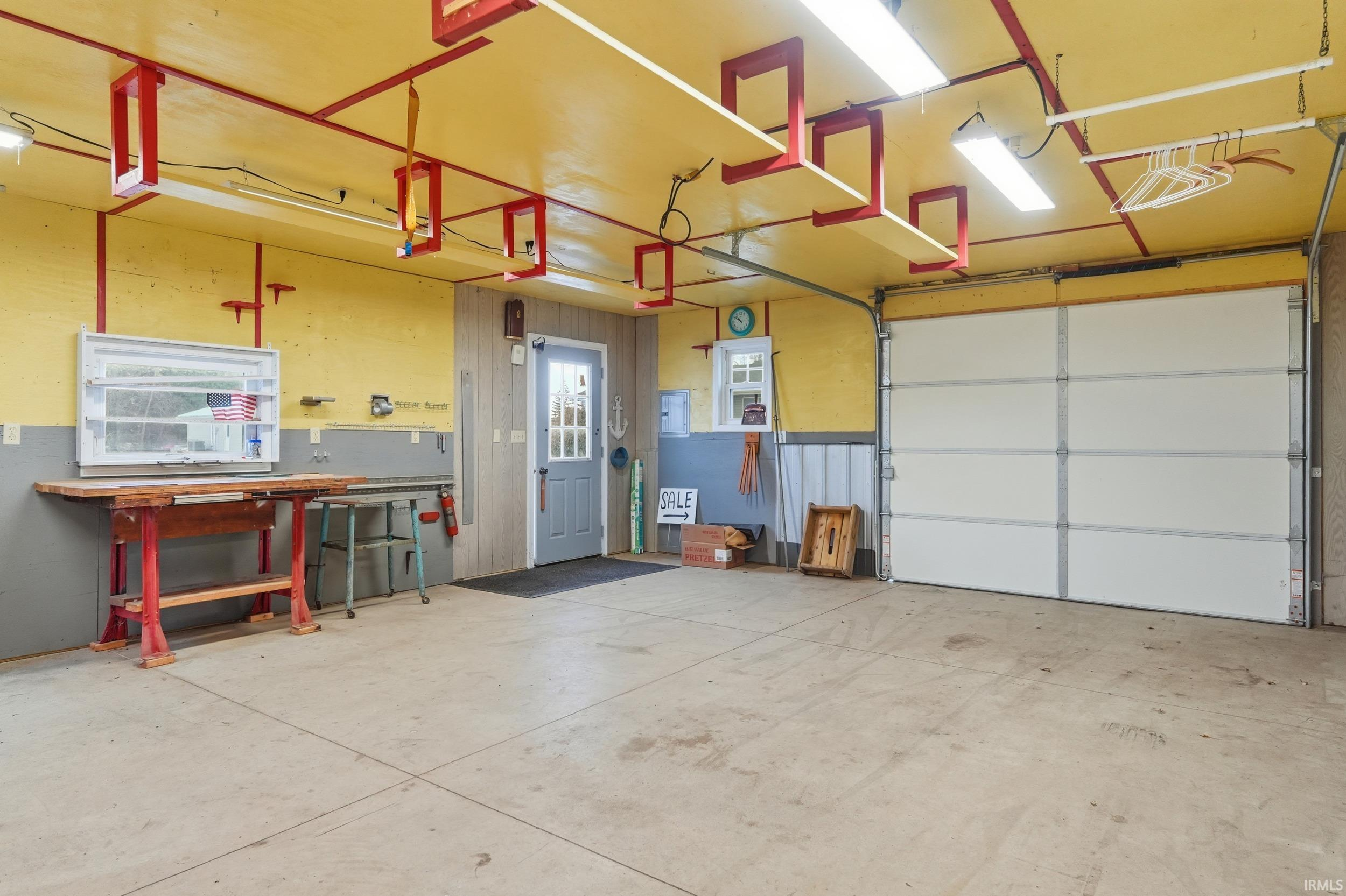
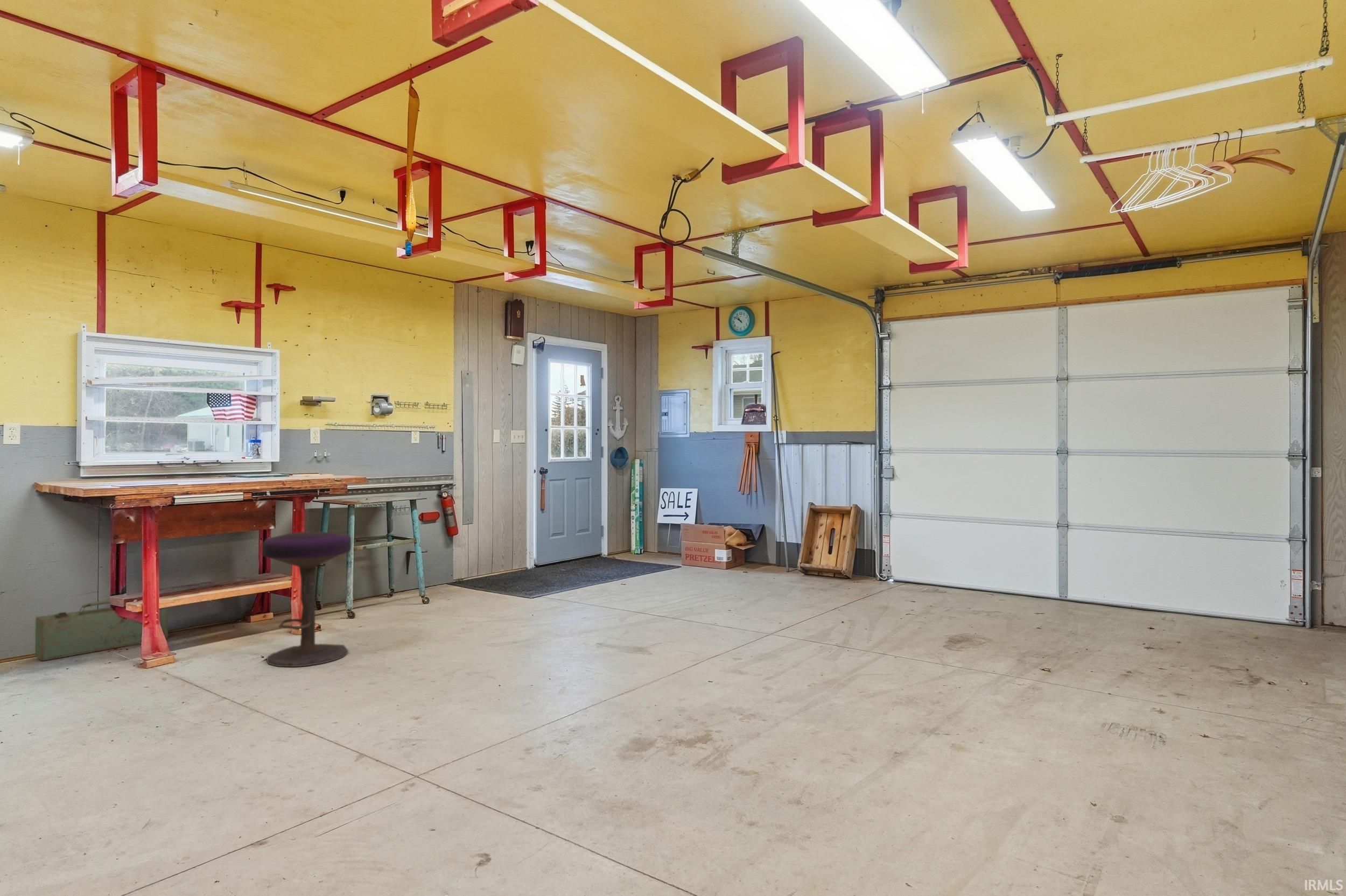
+ toolbox (104, 624)
+ stool (308, 594)
